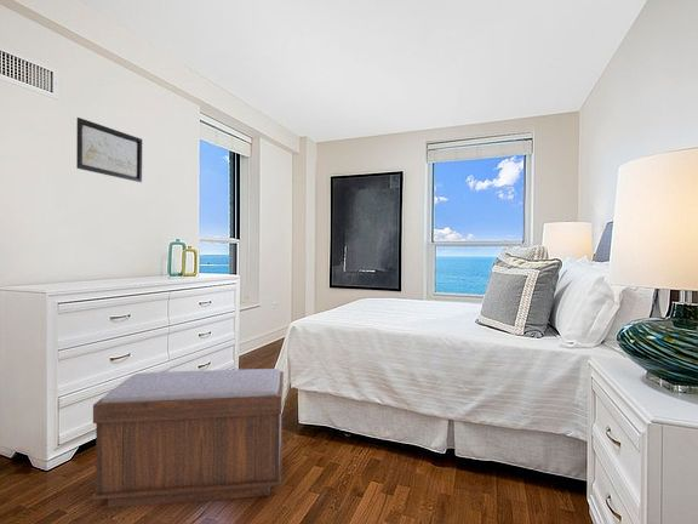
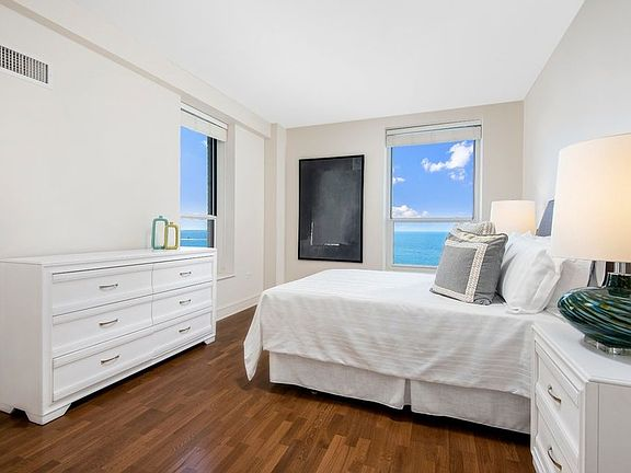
- bench (200, 428)
- wall art (111, 152)
